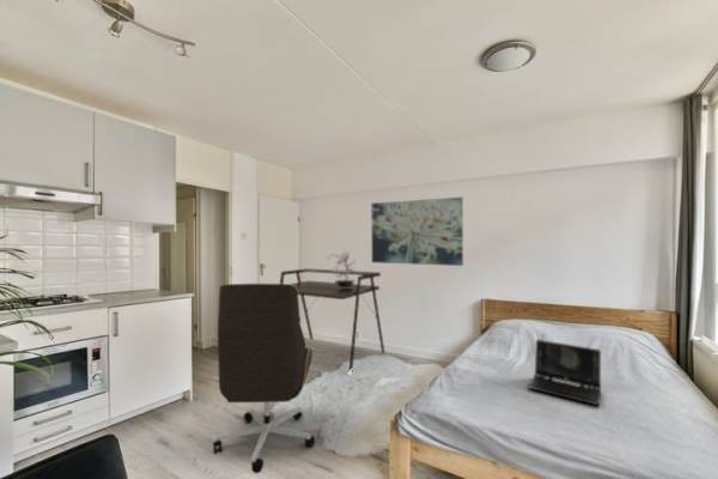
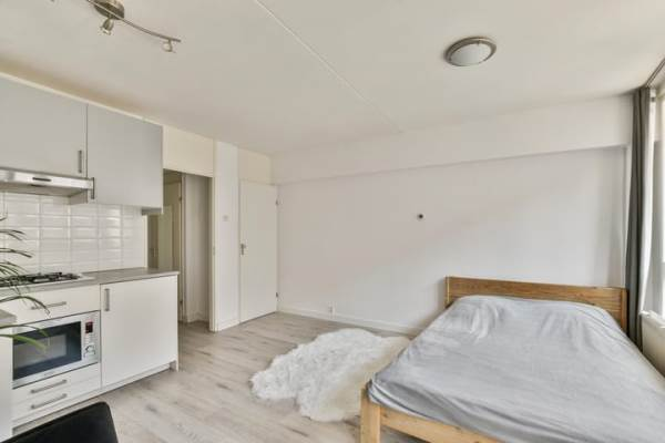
- potted plant (340, 271)
- wall art (414, 231)
- office chair (267, 359)
- desk (311, 304)
- laptop (564, 369)
